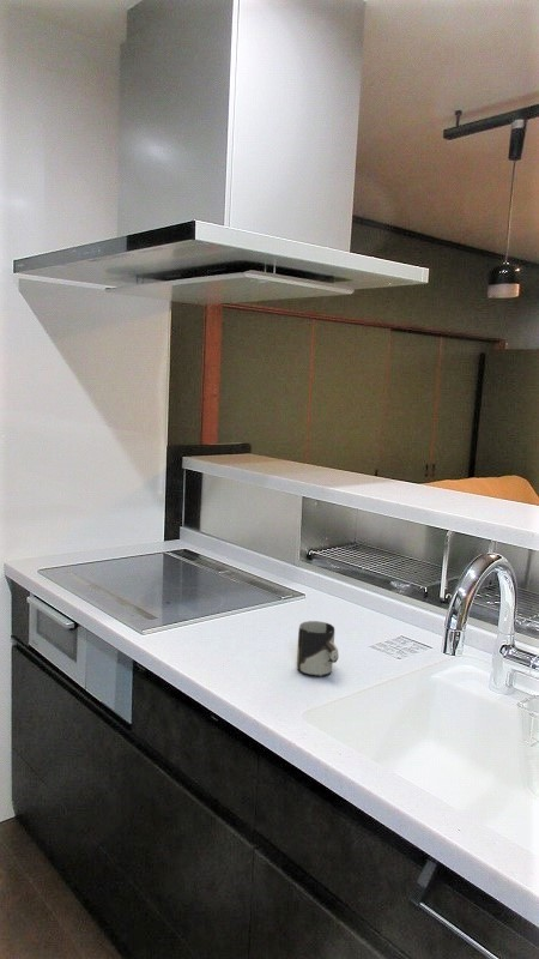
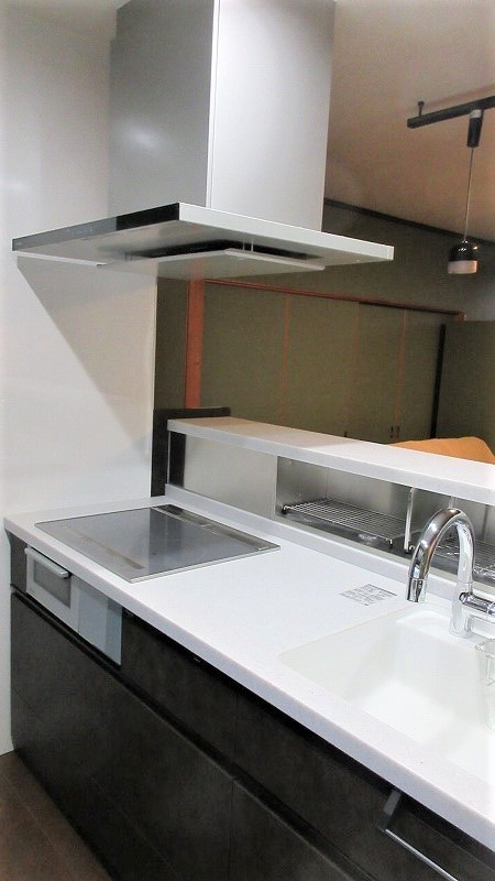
- cup (319, 650)
